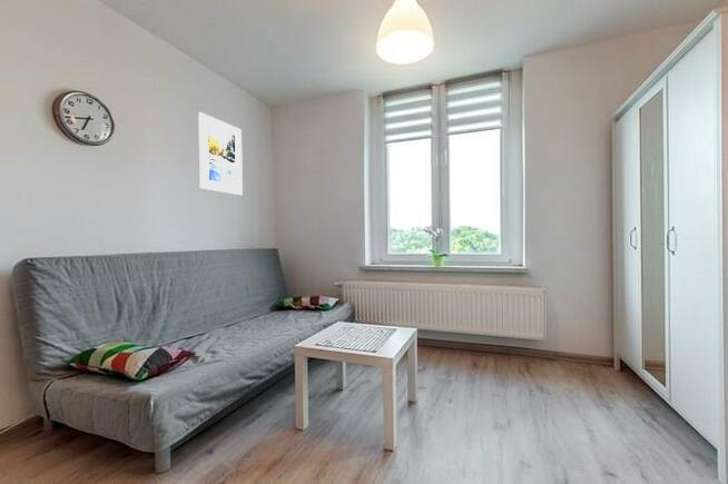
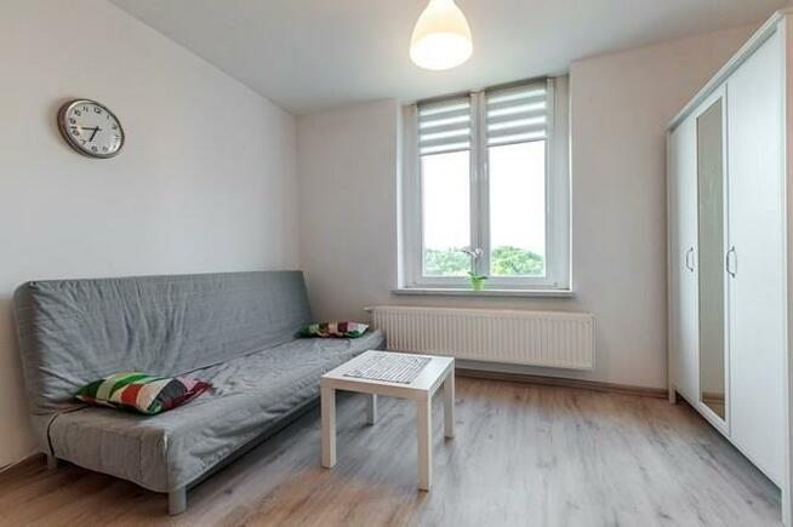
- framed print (222, 156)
